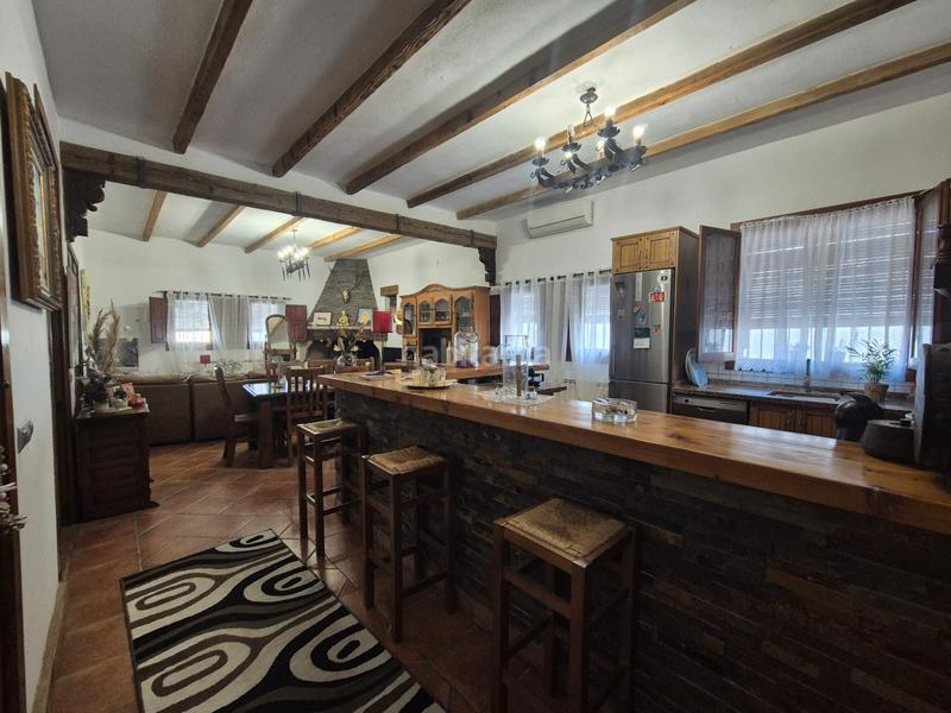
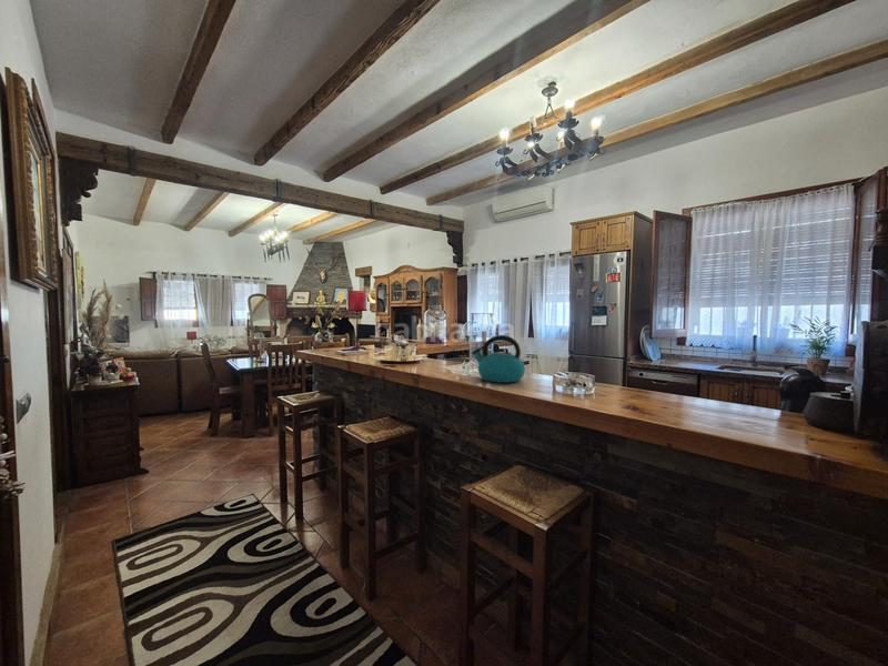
+ kettle (497, 356)
